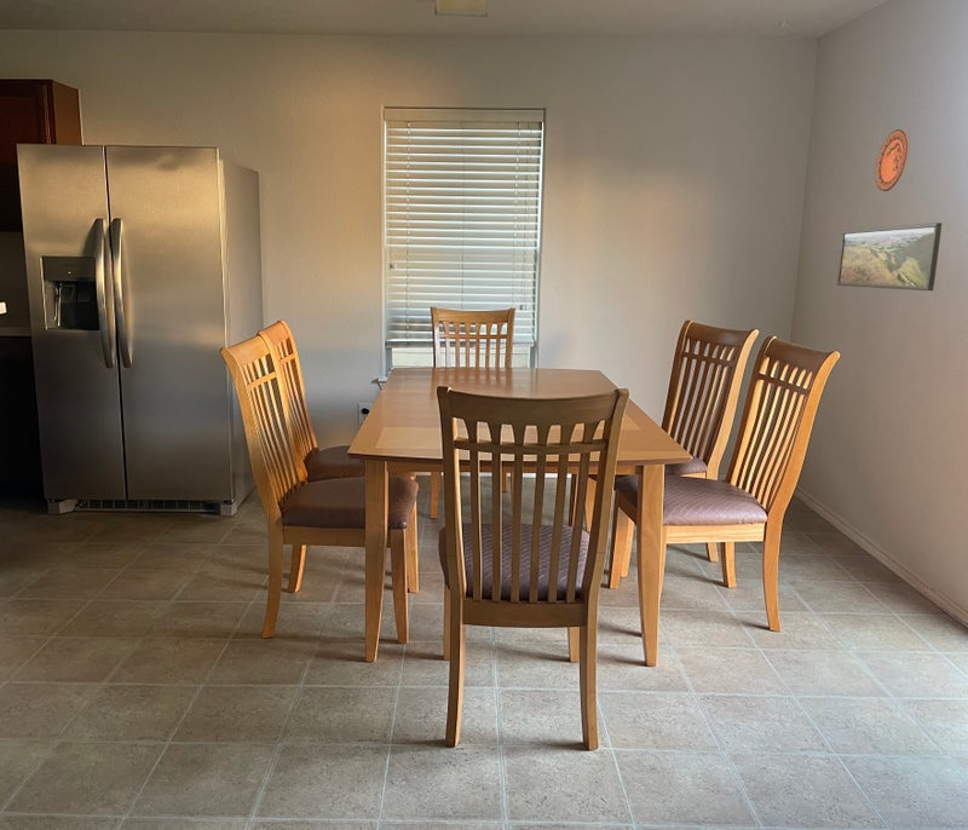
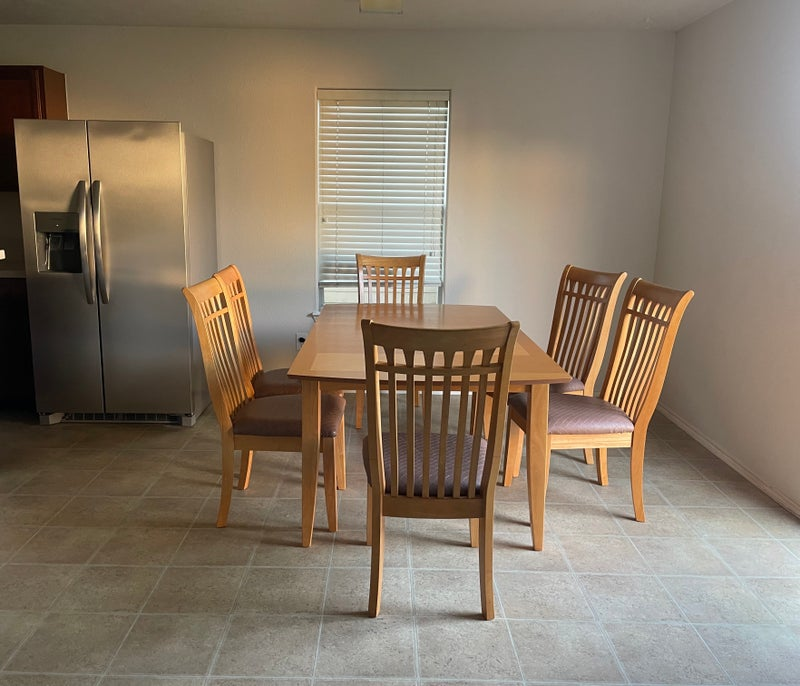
- decorative plate (892, 161)
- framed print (882, 258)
